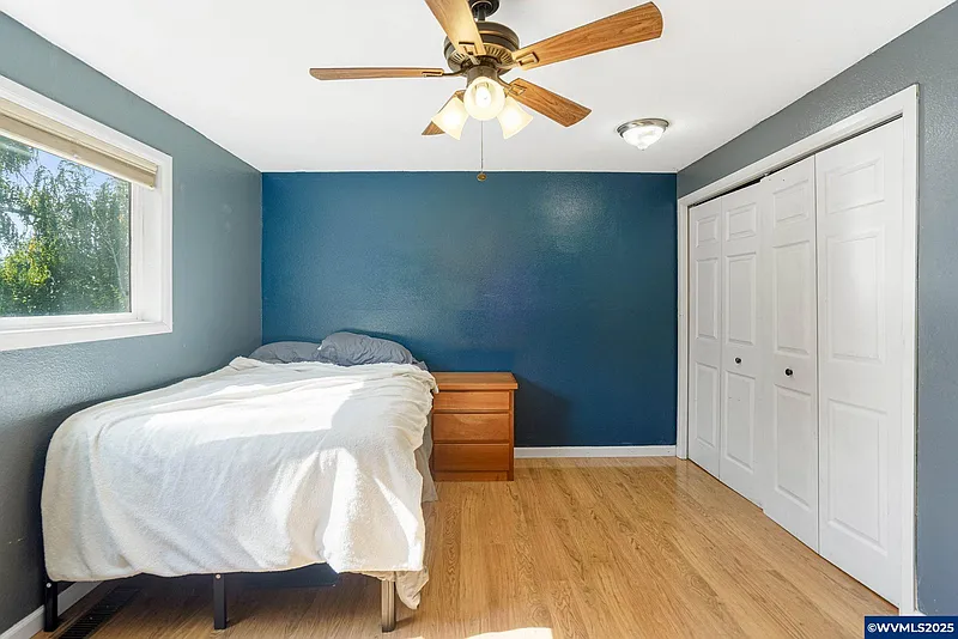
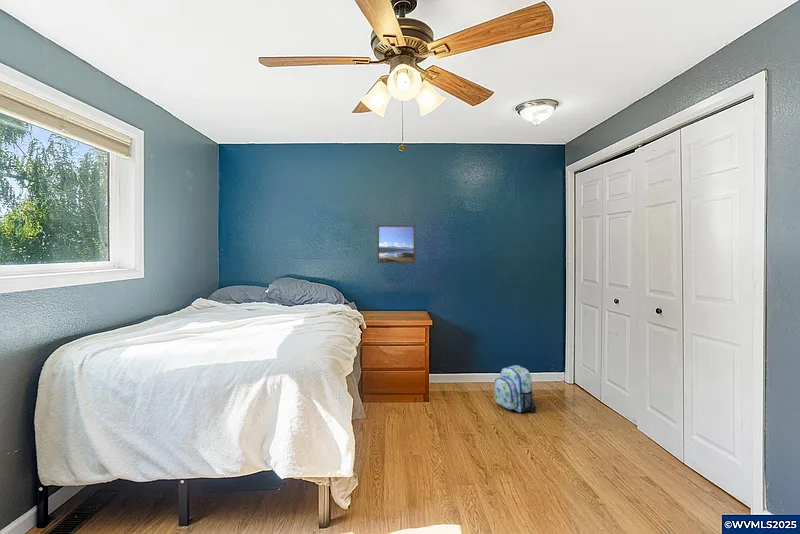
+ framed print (396, 244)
+ backpack (513, 387)
